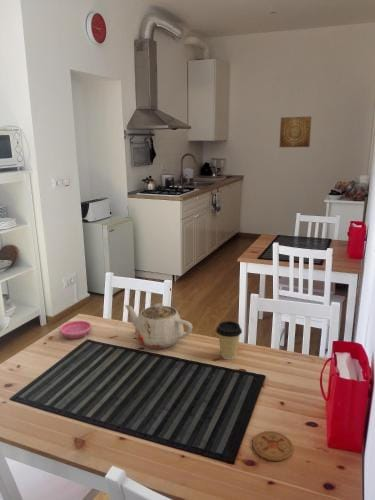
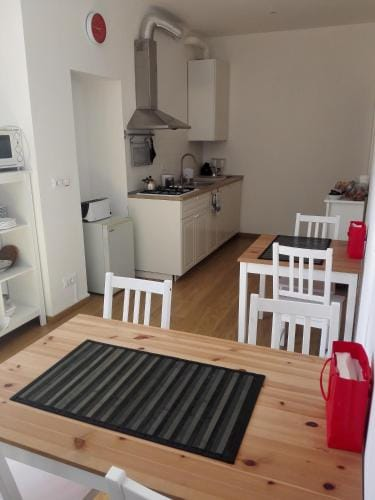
- wall art (295, 132)
- coffee cup (228, 341)
- teapot (156, 322)
- saucer (76, 330)
- coaster (272, 445)
